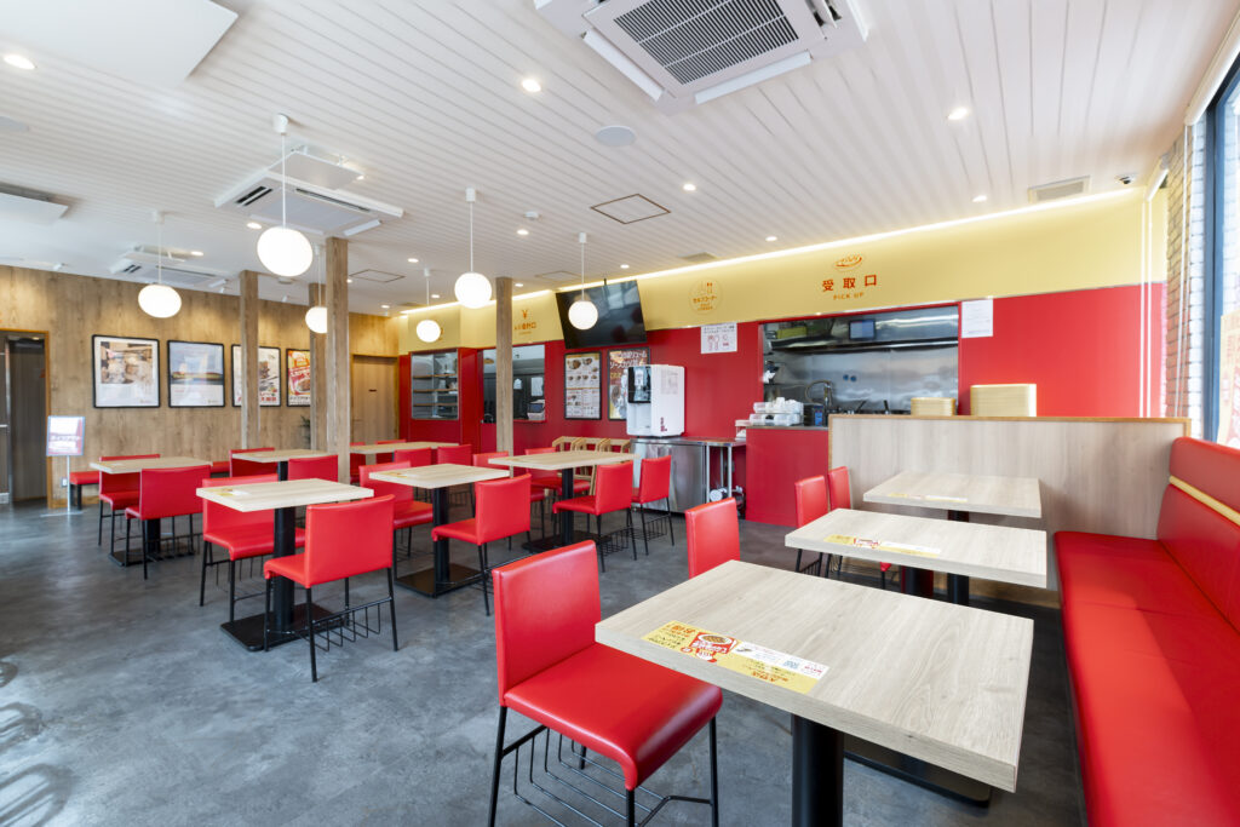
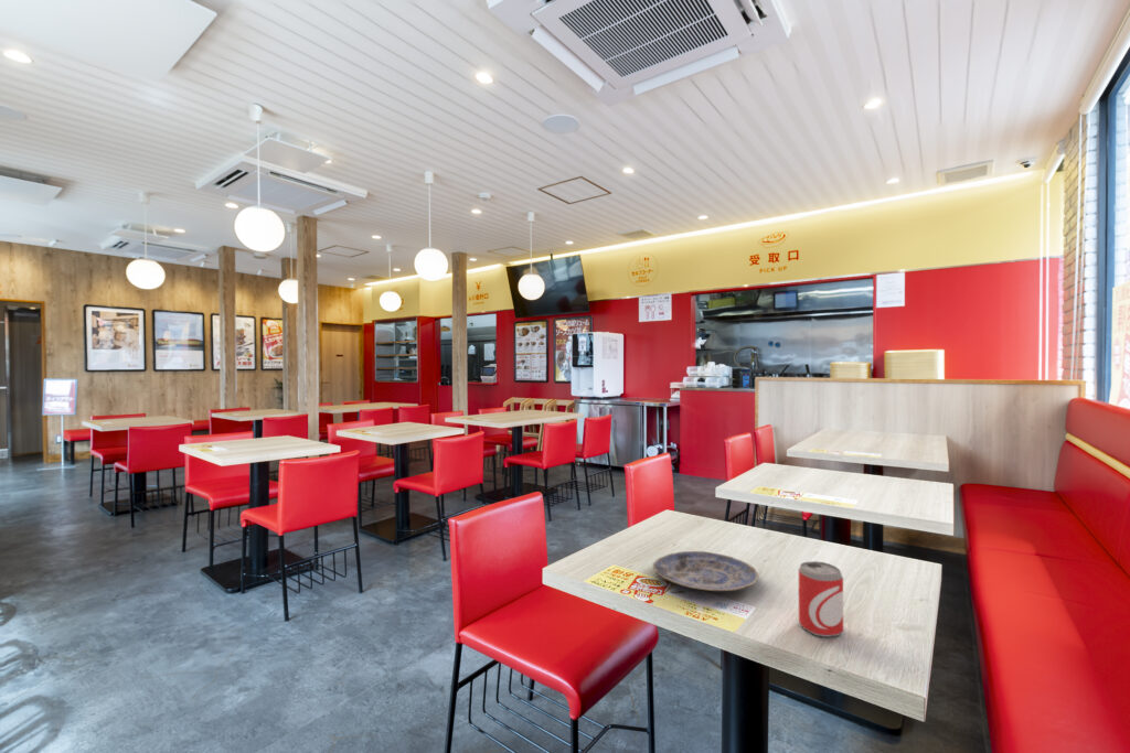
+ plate (704, 572)
+ beer can (820, 598)
